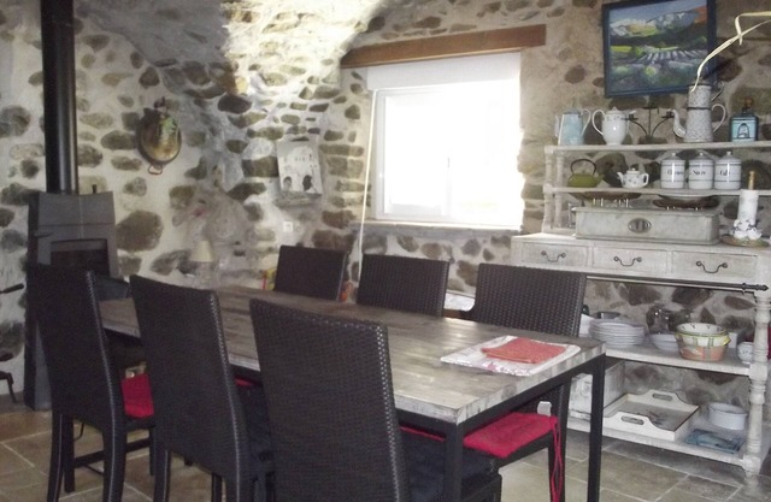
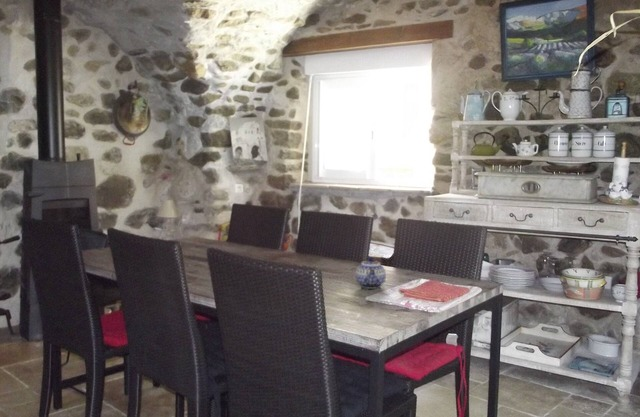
+ teapot (370, 272)
